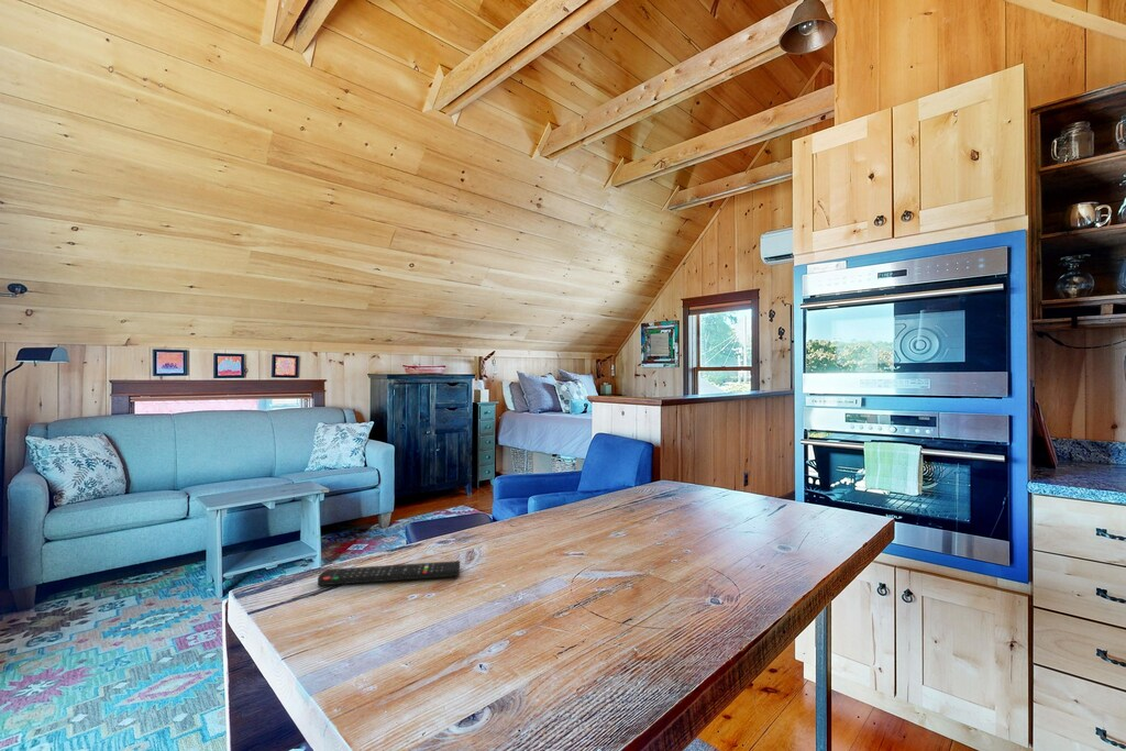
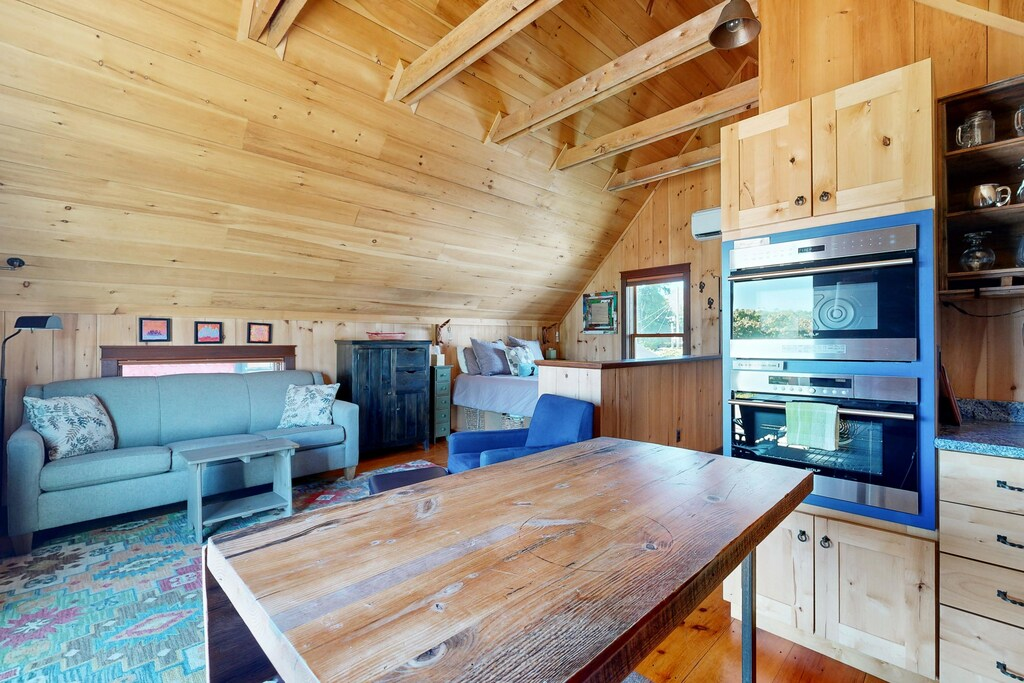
- remote control (390, 574)
